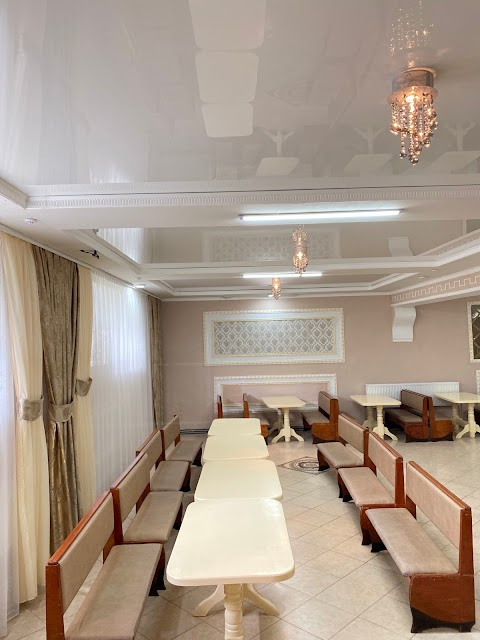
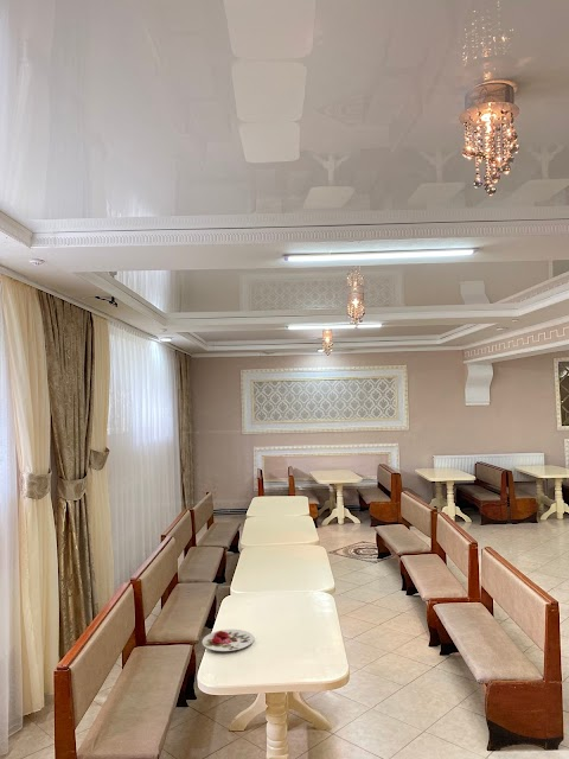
+ plate (228, 639)
